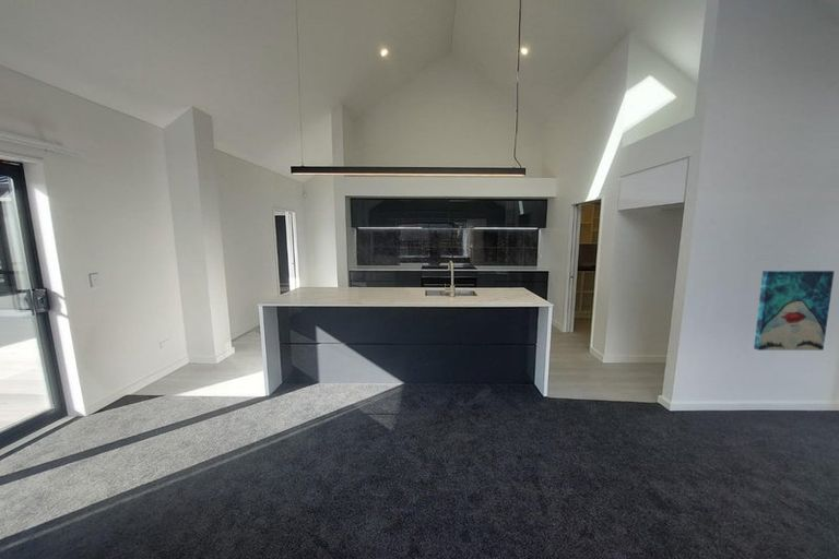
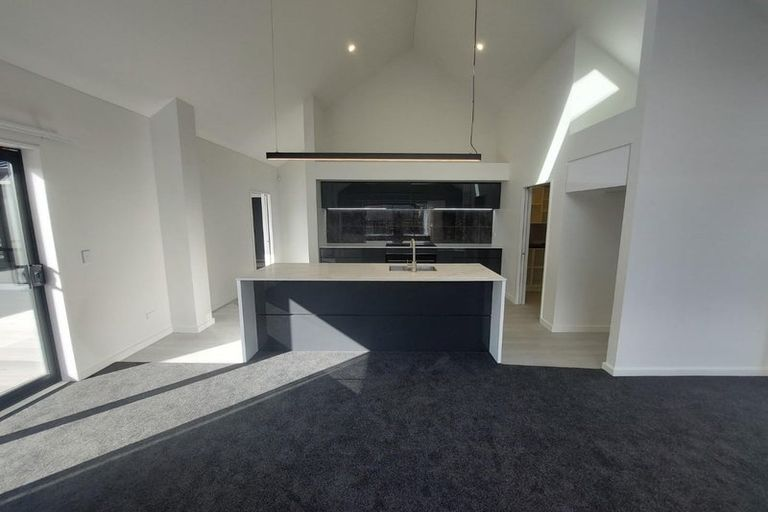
- wall art (793, 310)
